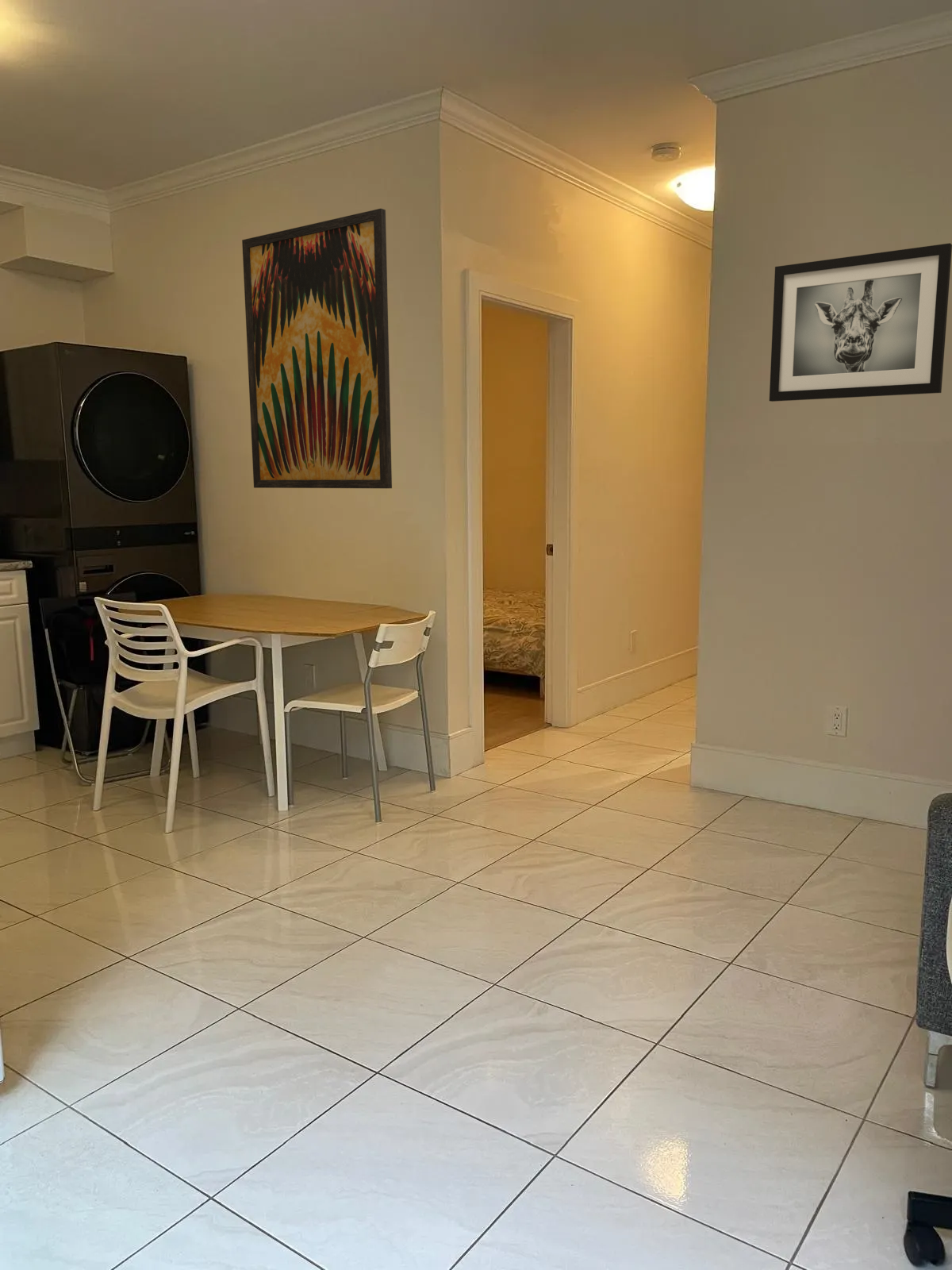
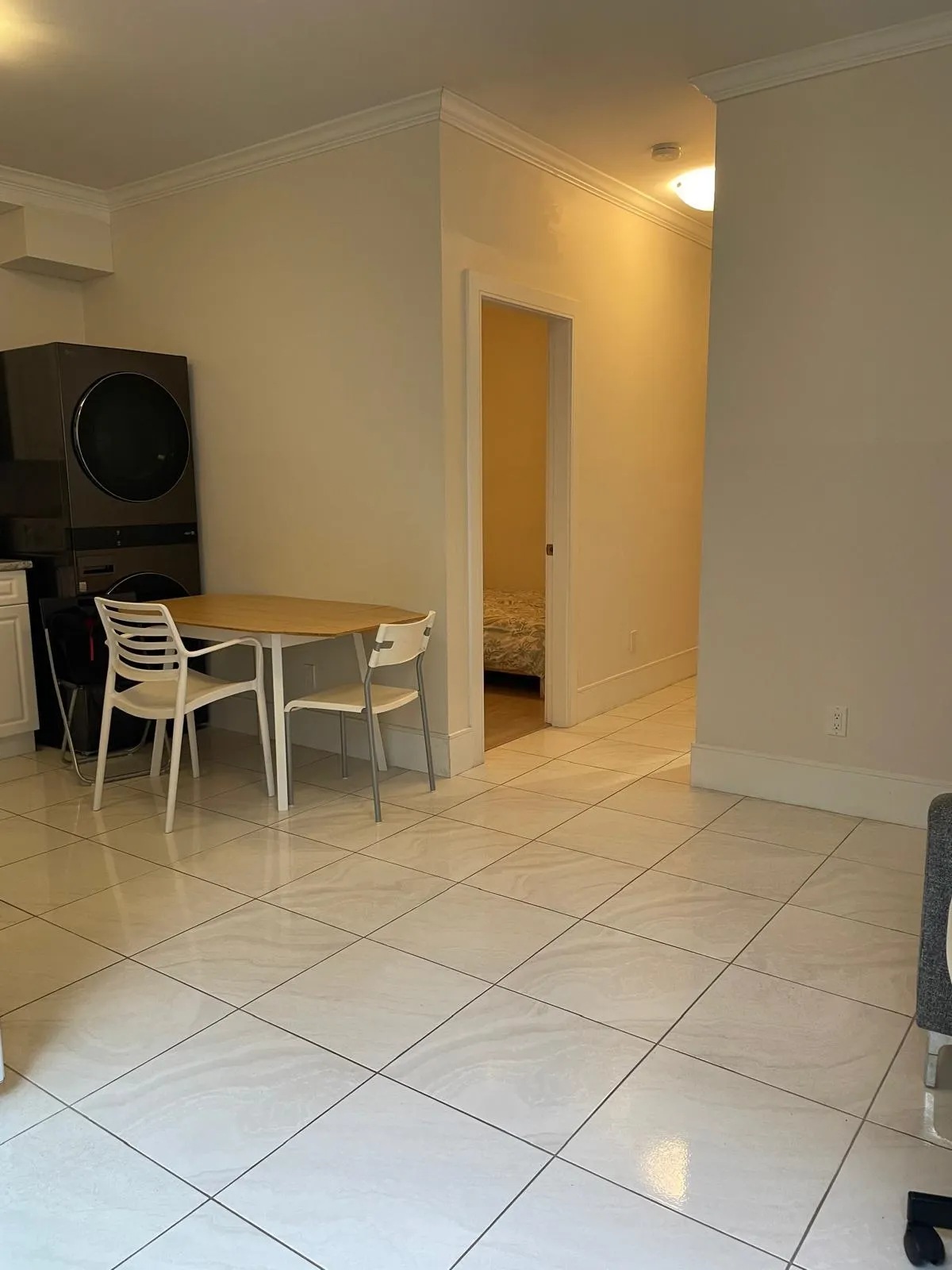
- wall art (314, 360)
- wall art (855, 327)
